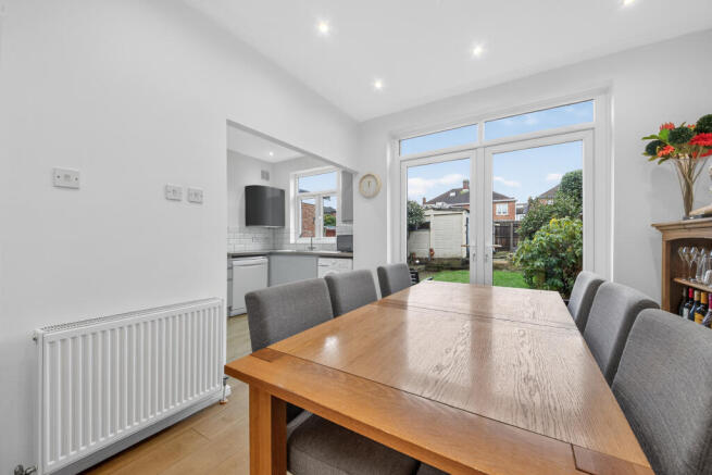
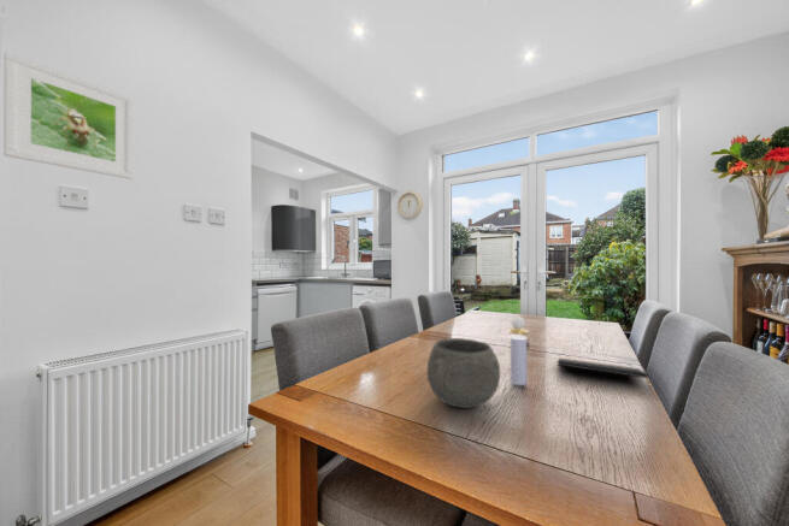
+ perfume bottle (518, 350)
+ bowl (463, 373)
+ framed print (76, 123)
+ notepad (597, 366)
